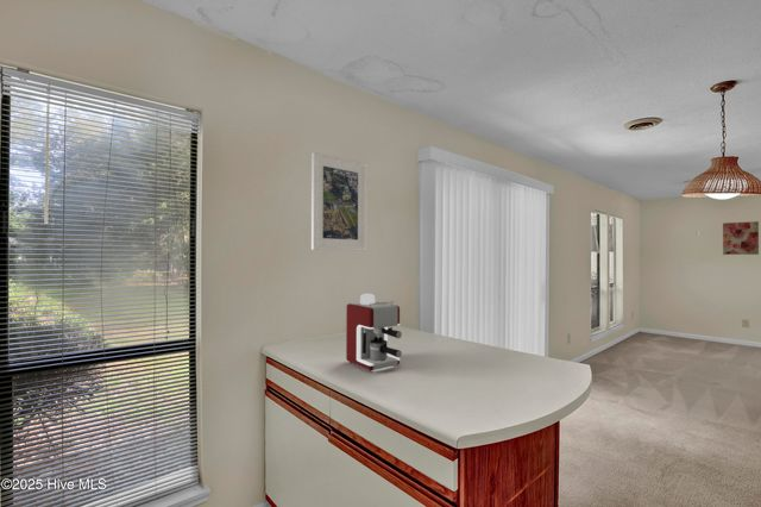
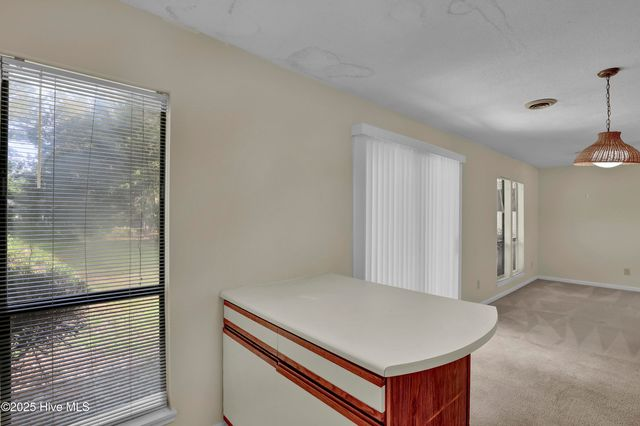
- wall art (740, 238)
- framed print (340, 204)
- coffee maker (378, 330)
